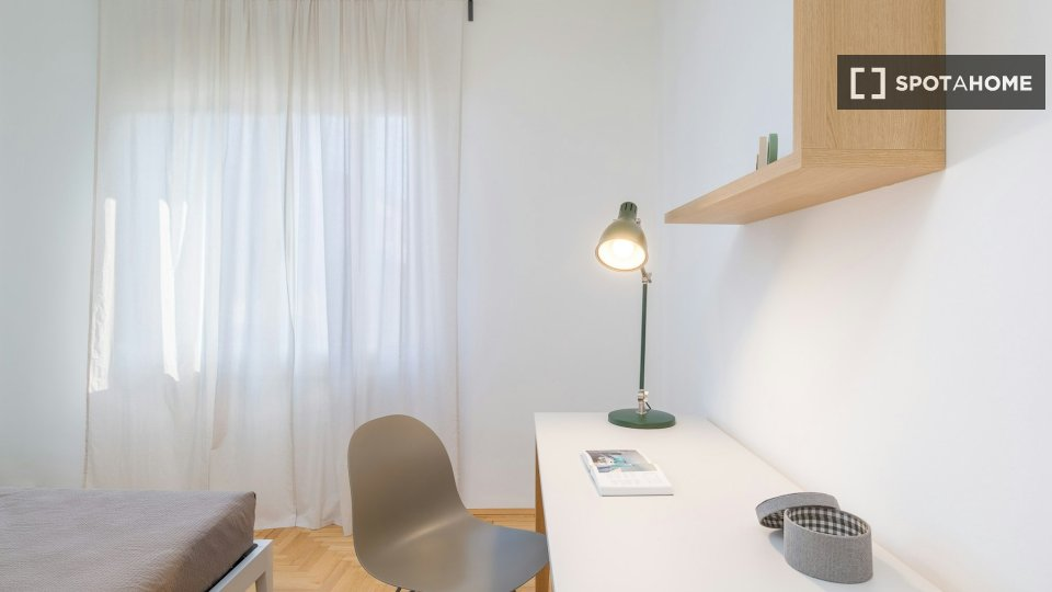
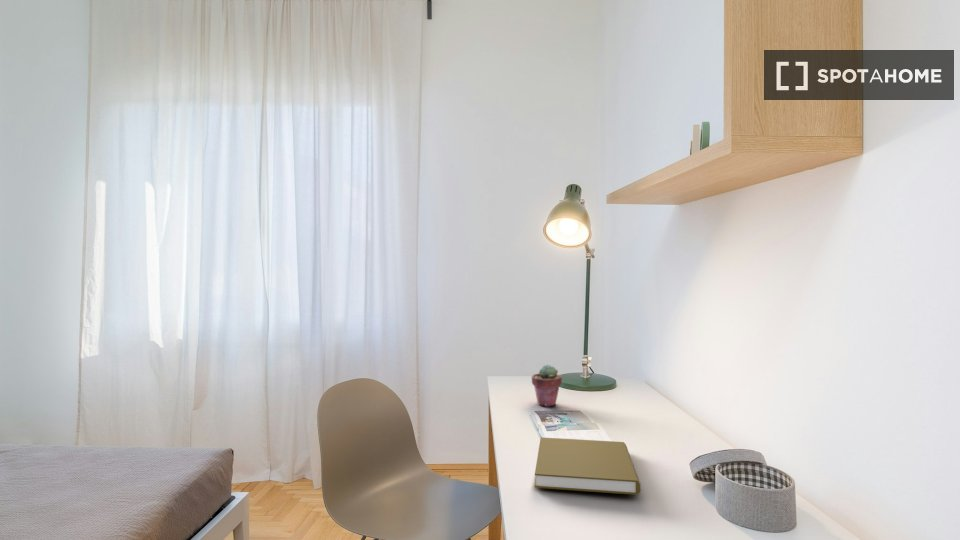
+ book (584, 462)
+ potted succulent (546, 384)
